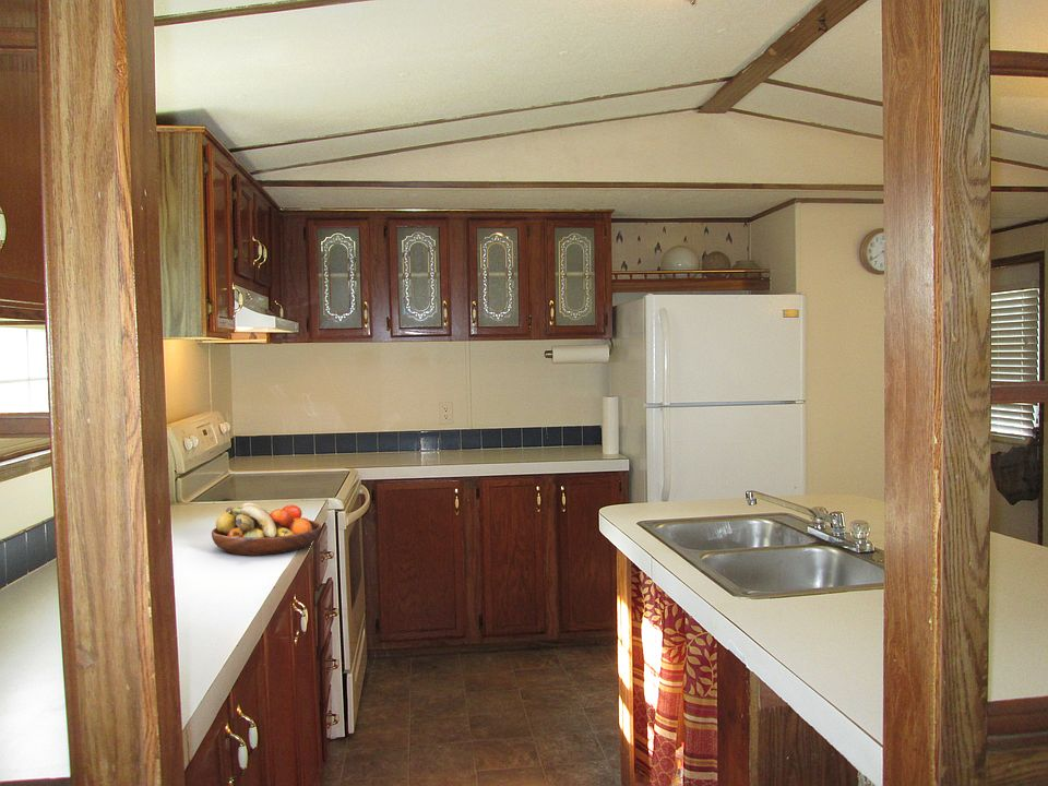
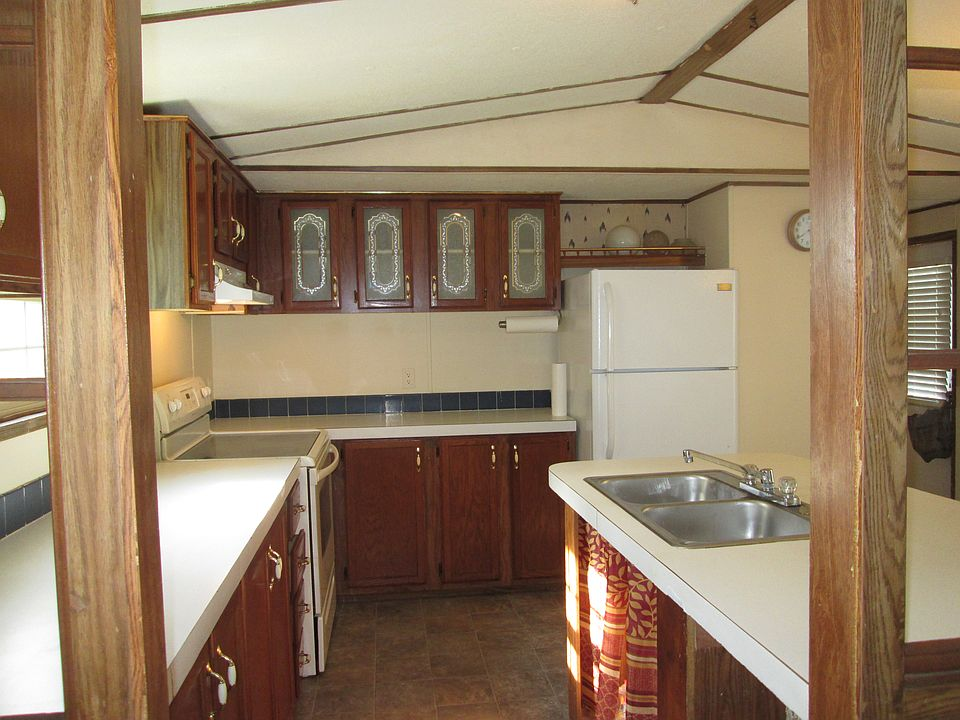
- fruit bowl (266, 523)
